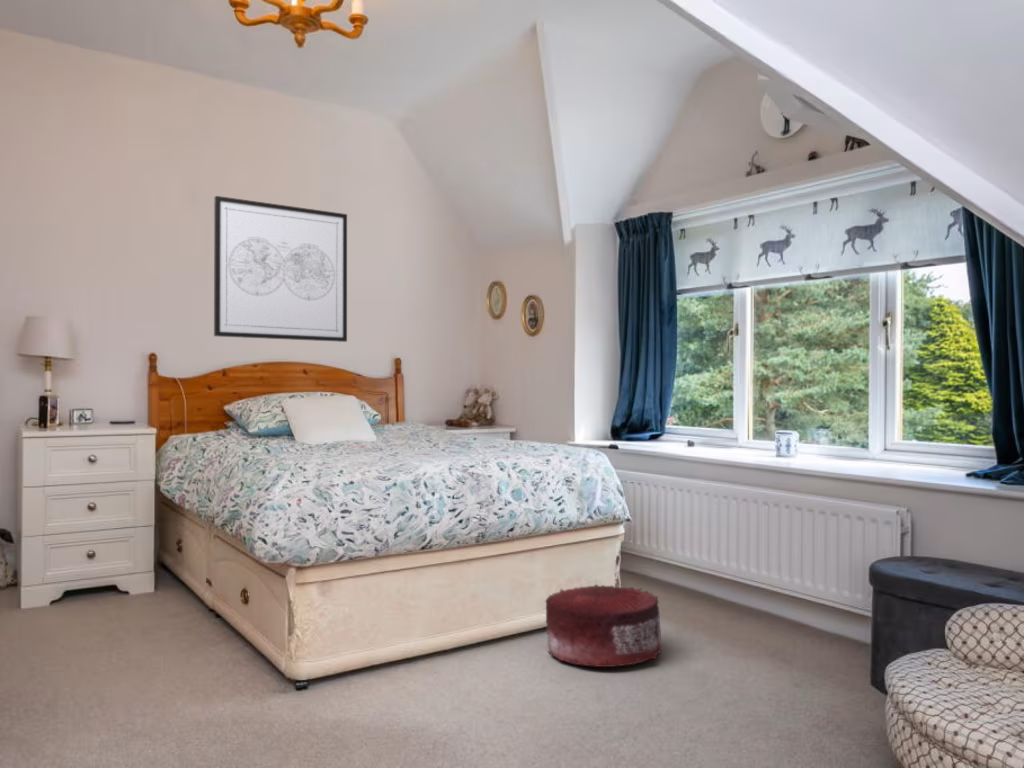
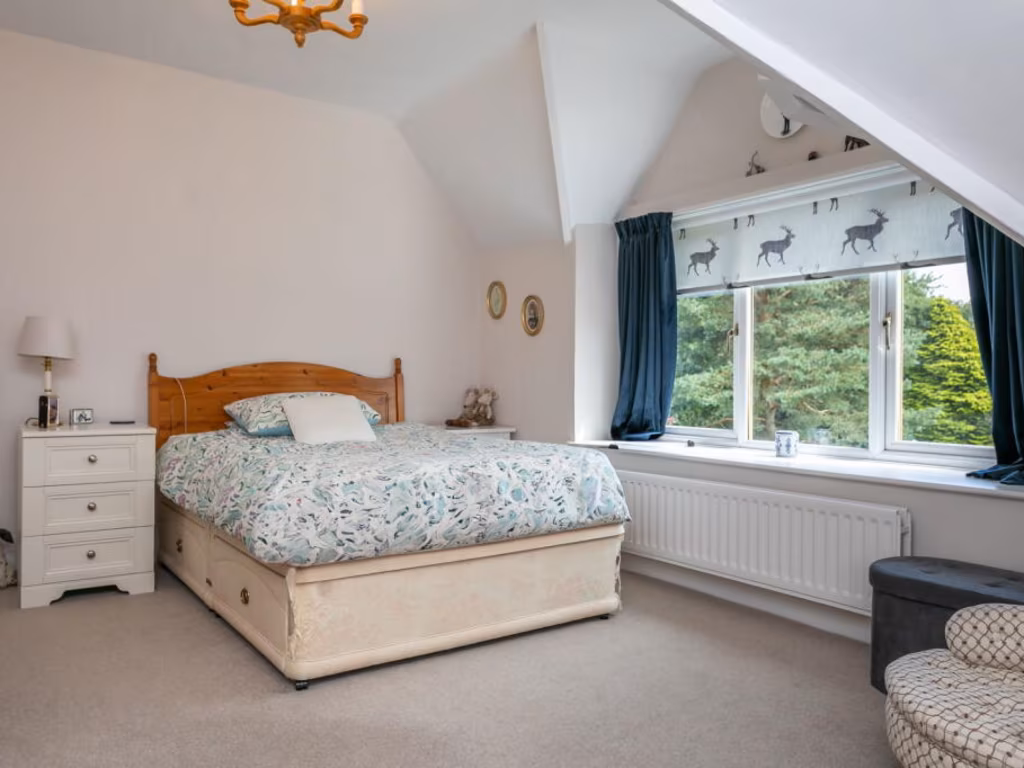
- pouf (603, 620)
- wall art (283, 272)
